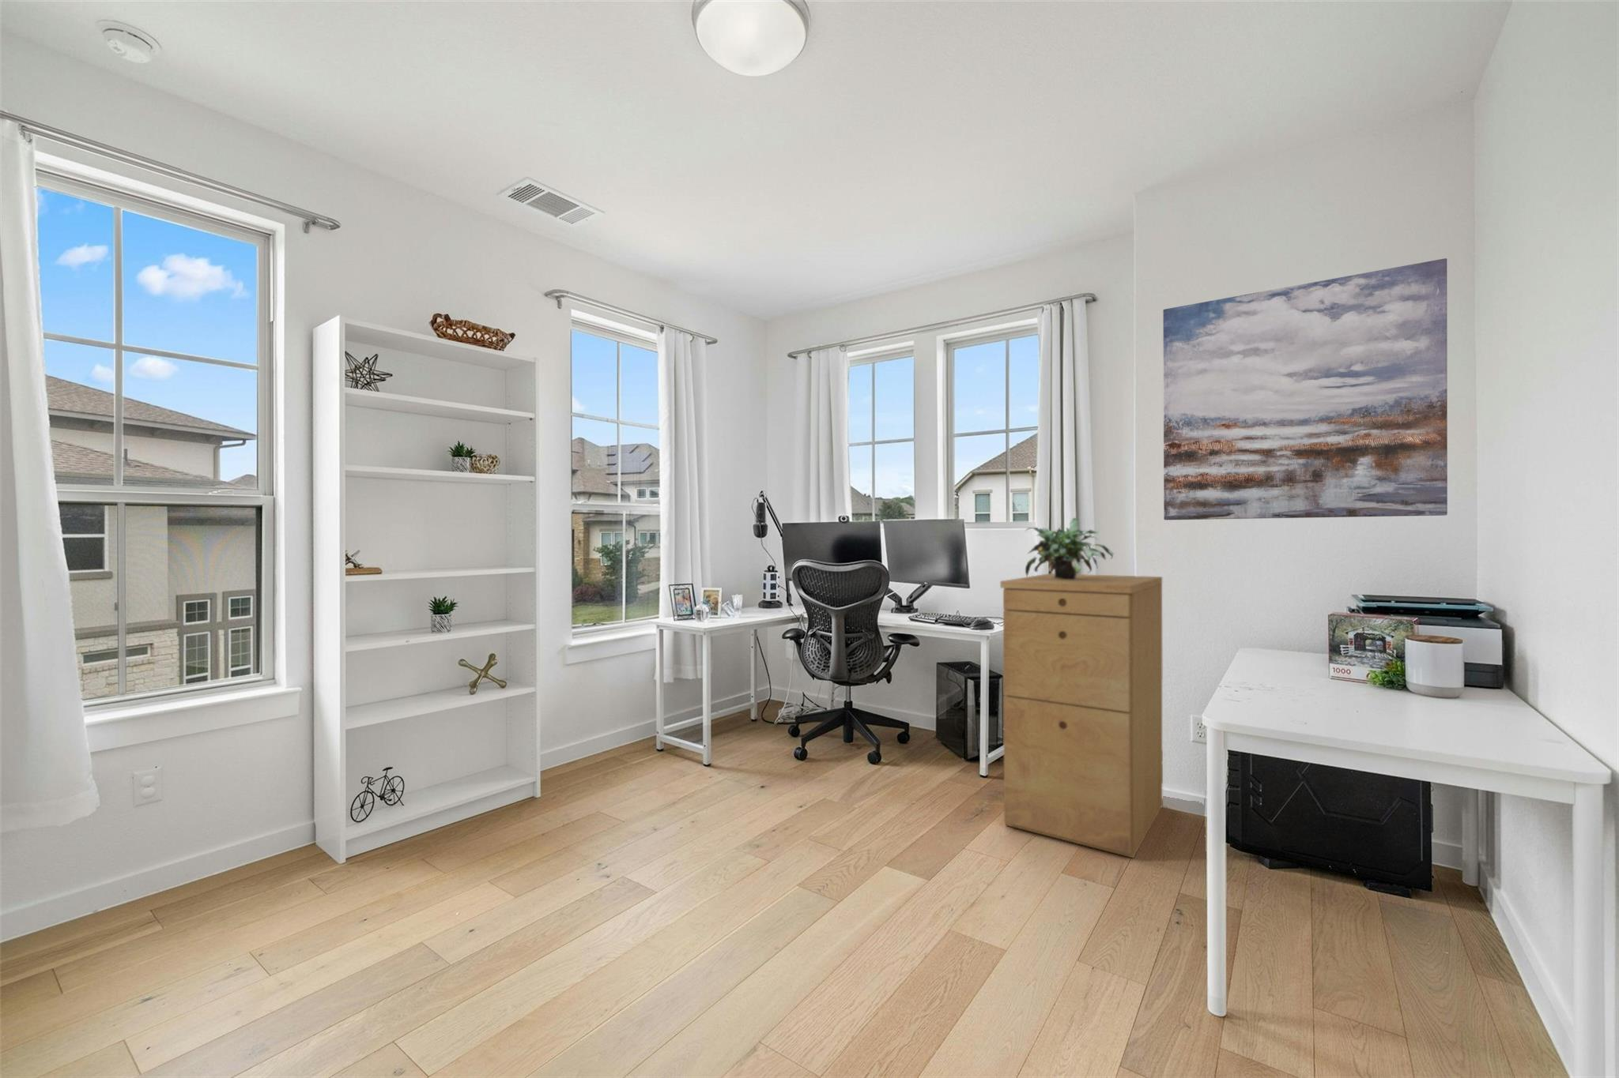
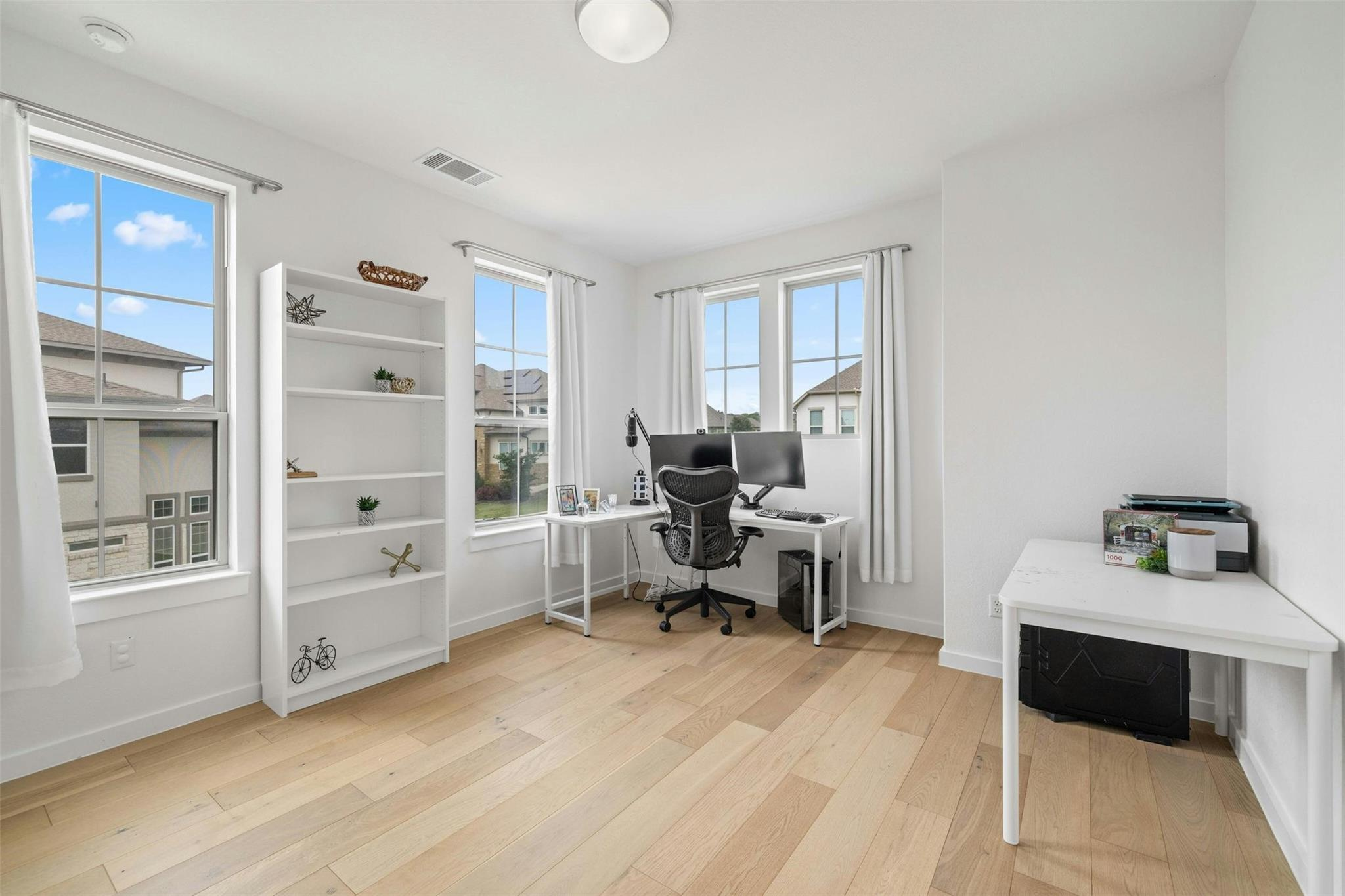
- potted plant (1068, 547)
- filing cabinet (1085, 698)
- wall art (1290, 402)
